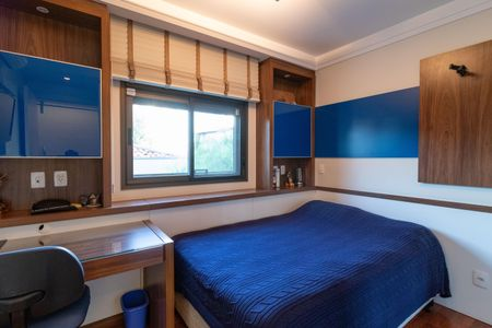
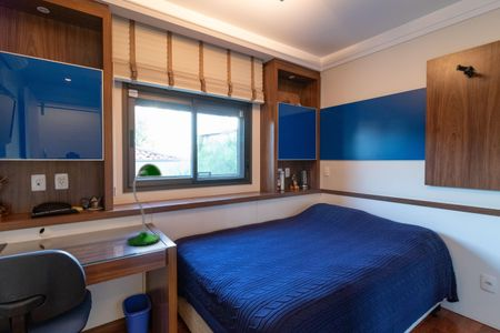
+ desk lamp (140, 204)
